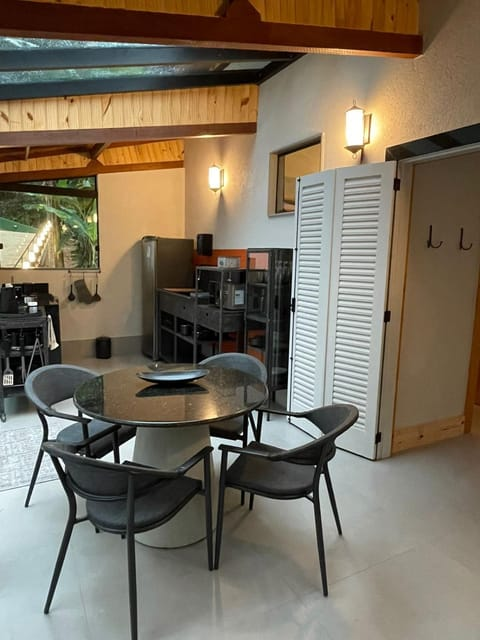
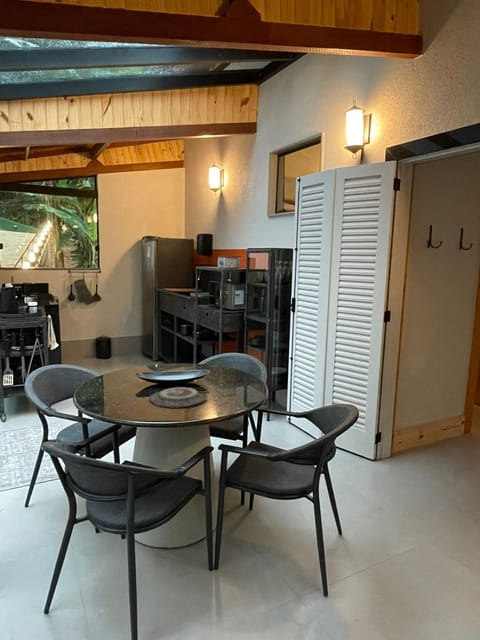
+ plate (178, 394)
